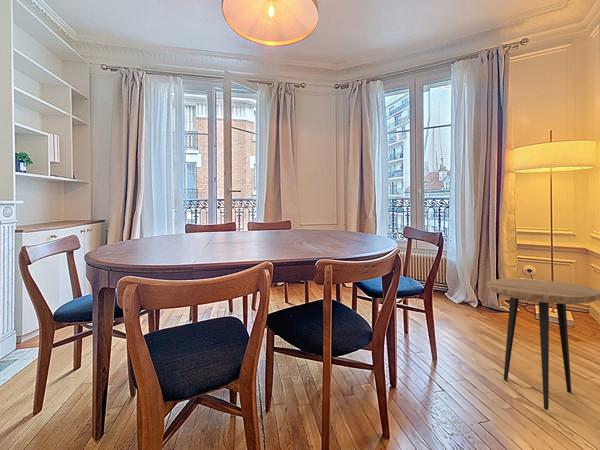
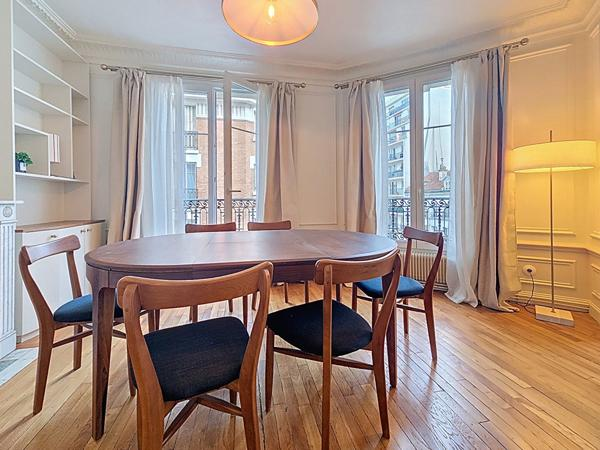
- side table (540, 340)
